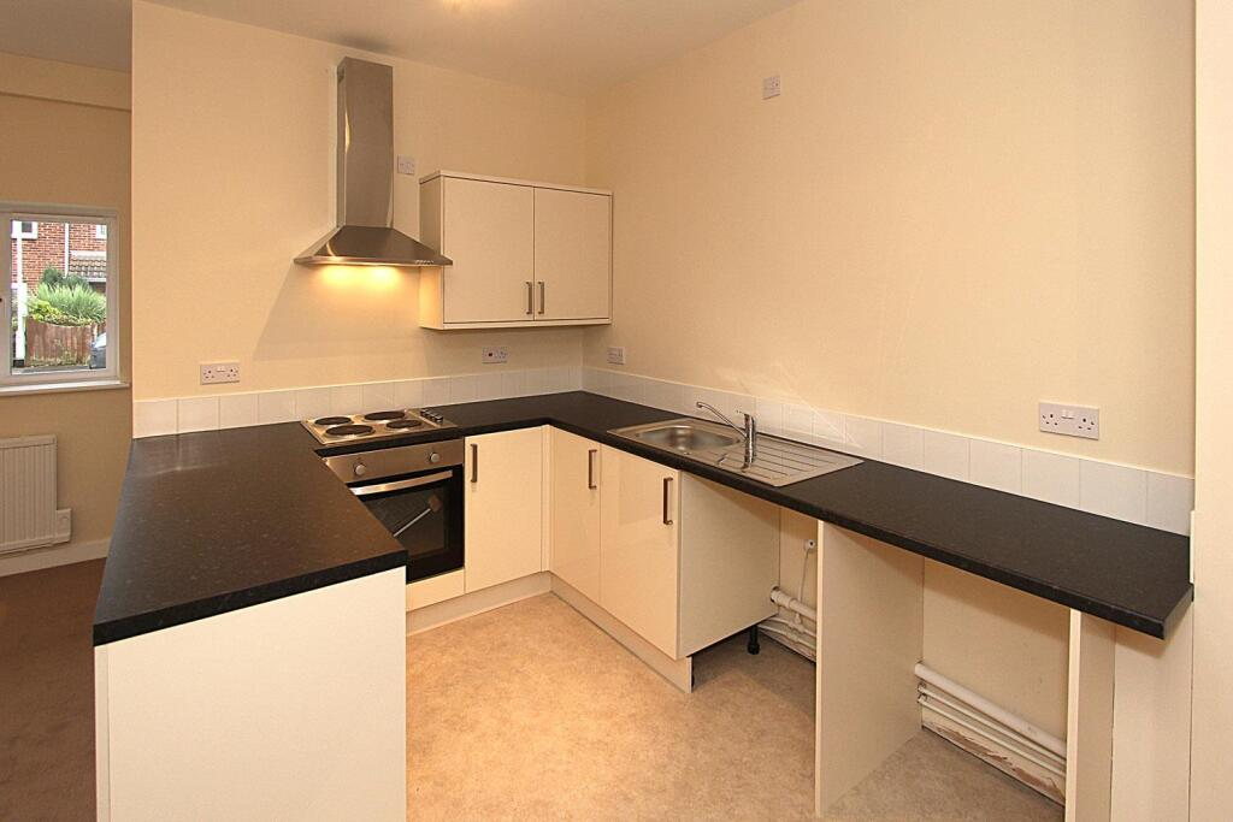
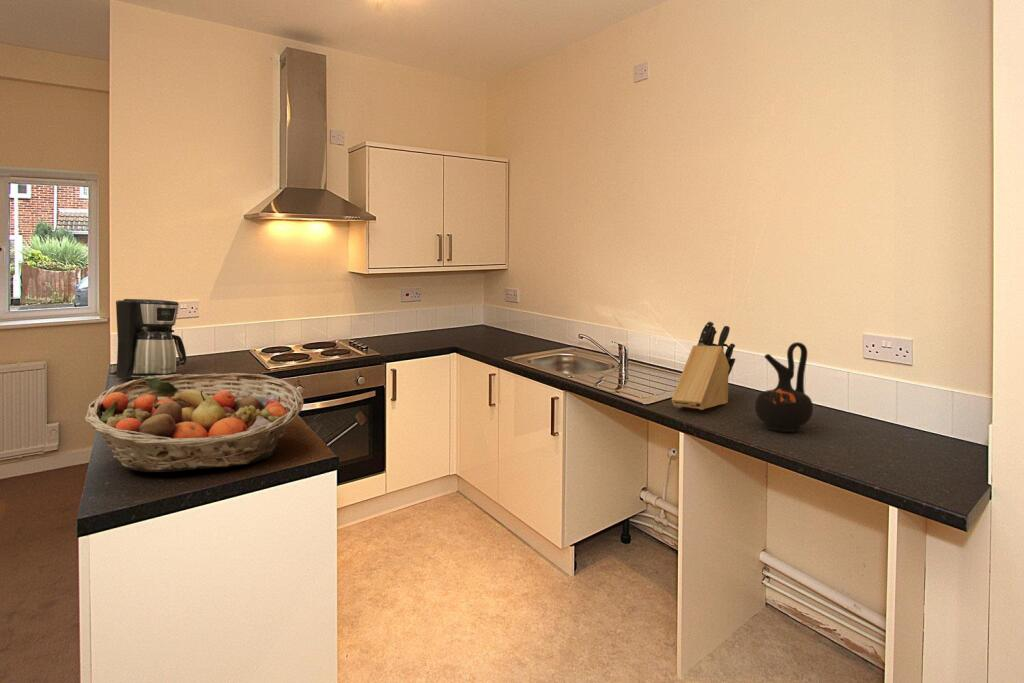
+ coffee maker (150, 338)
+ knife block (705, 362)
+ ceramic jug (784, 385)
+ fruit basket (202, 417)
